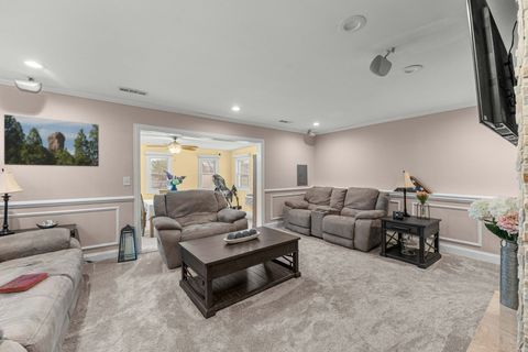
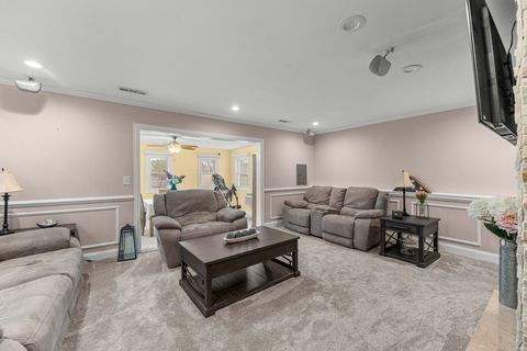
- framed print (55, 143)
- hardback book (23, 282)
